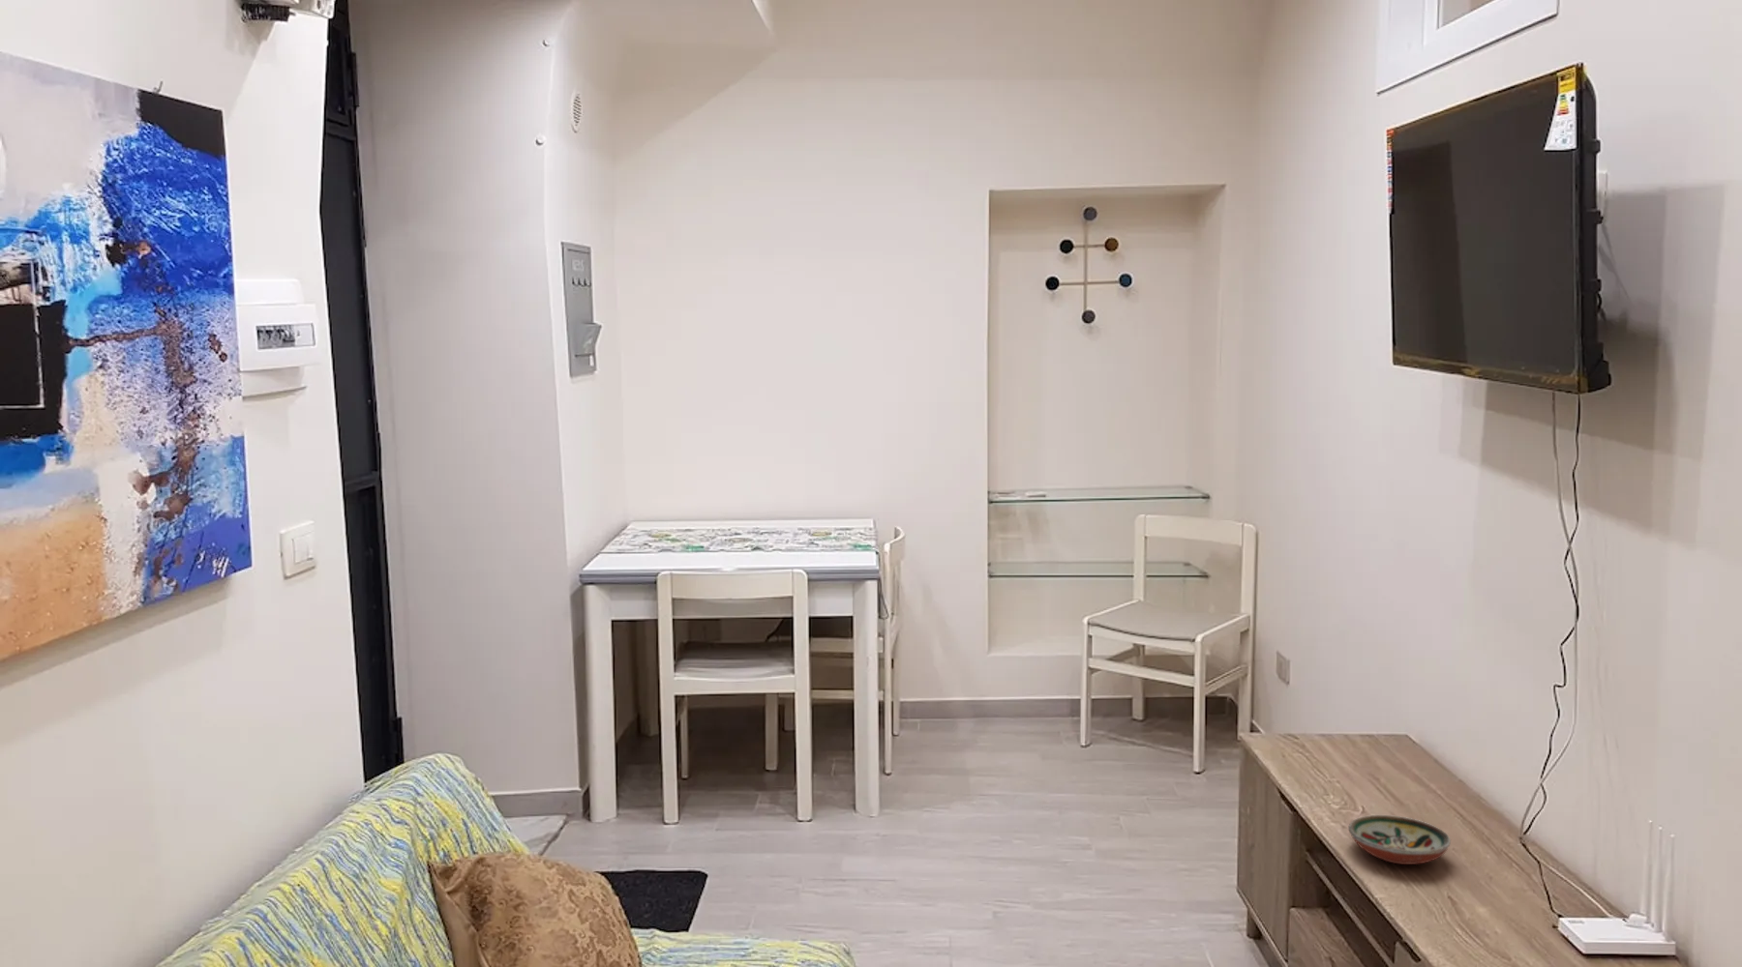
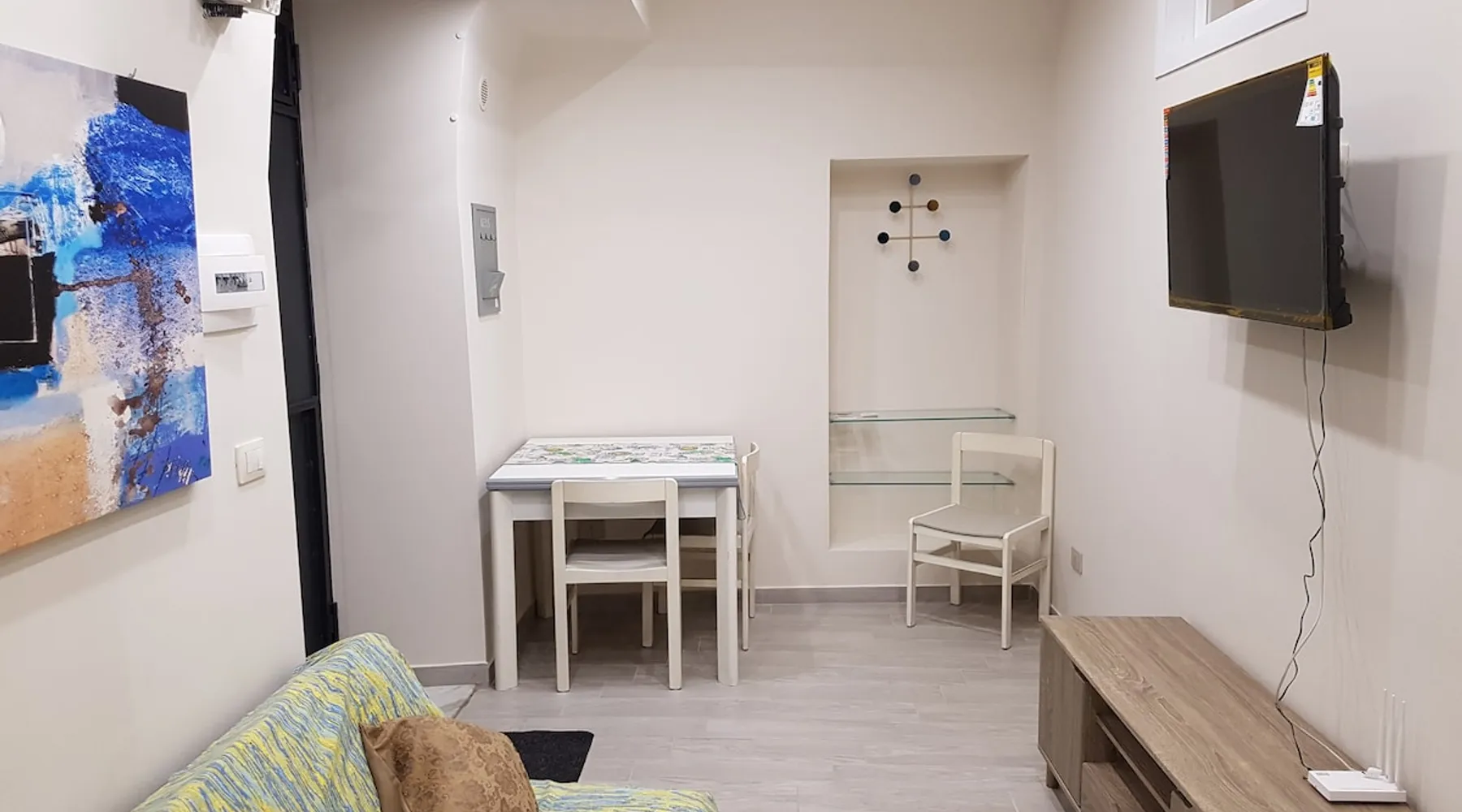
- decorative bowl (1399, 843)
